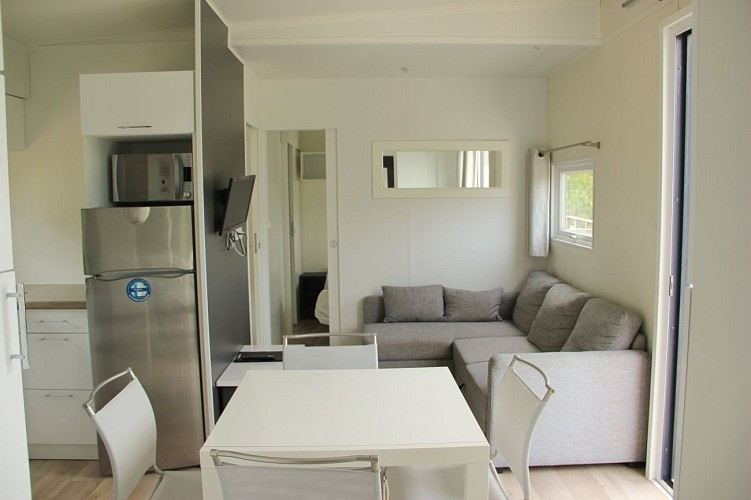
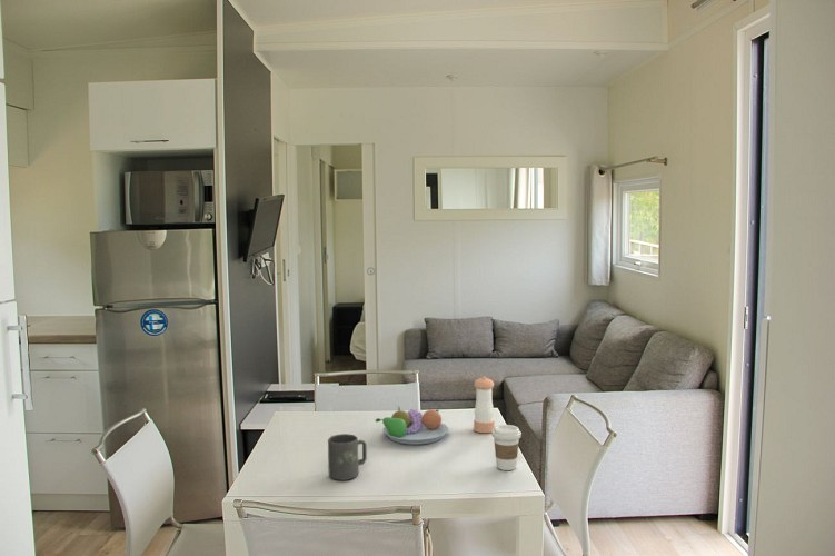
+ mug (348, 456)
+ coffee cup (506, 447)
+ pepper shaker (484, 403)
+ fruit bowl (412, 423)
